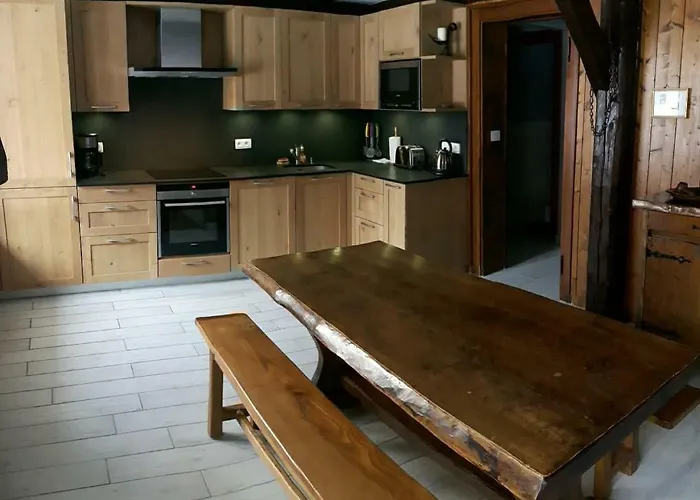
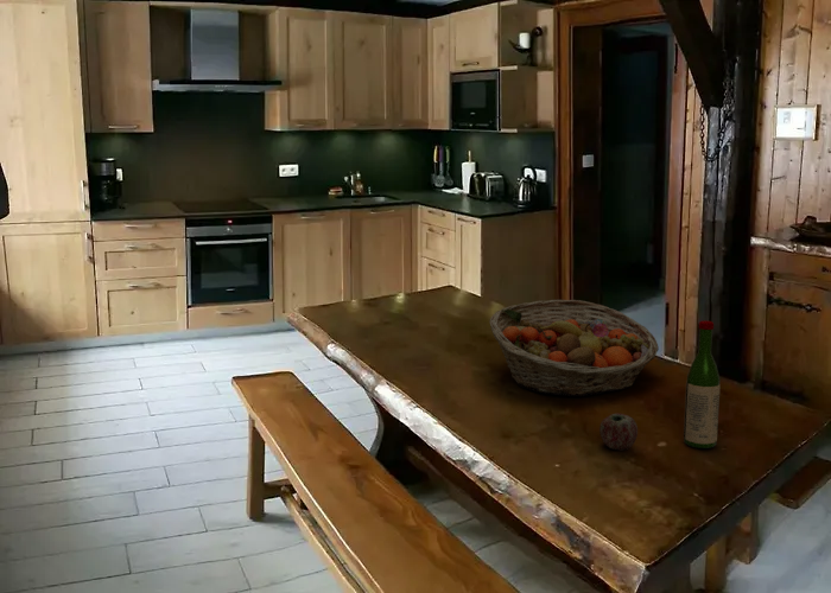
+ wine bottle (703, 383)
+ fruit basket (572, 345)
+ apple (619, 432)
